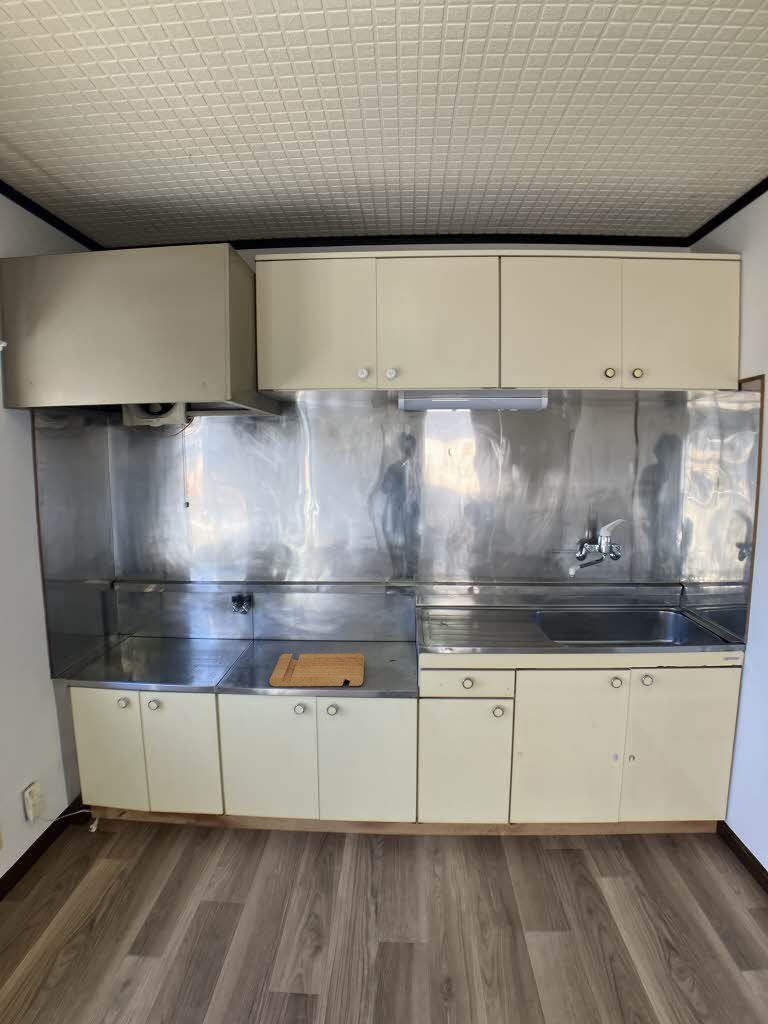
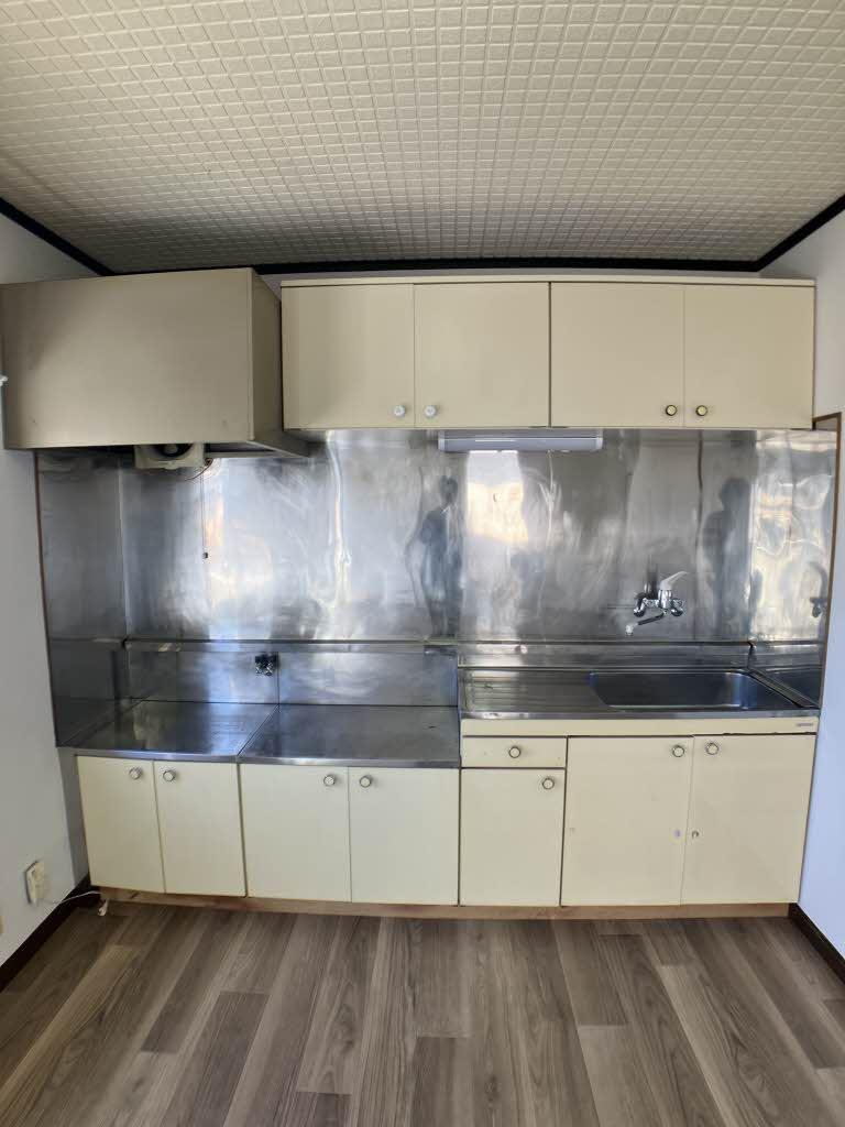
- cutting board (319, 669)
